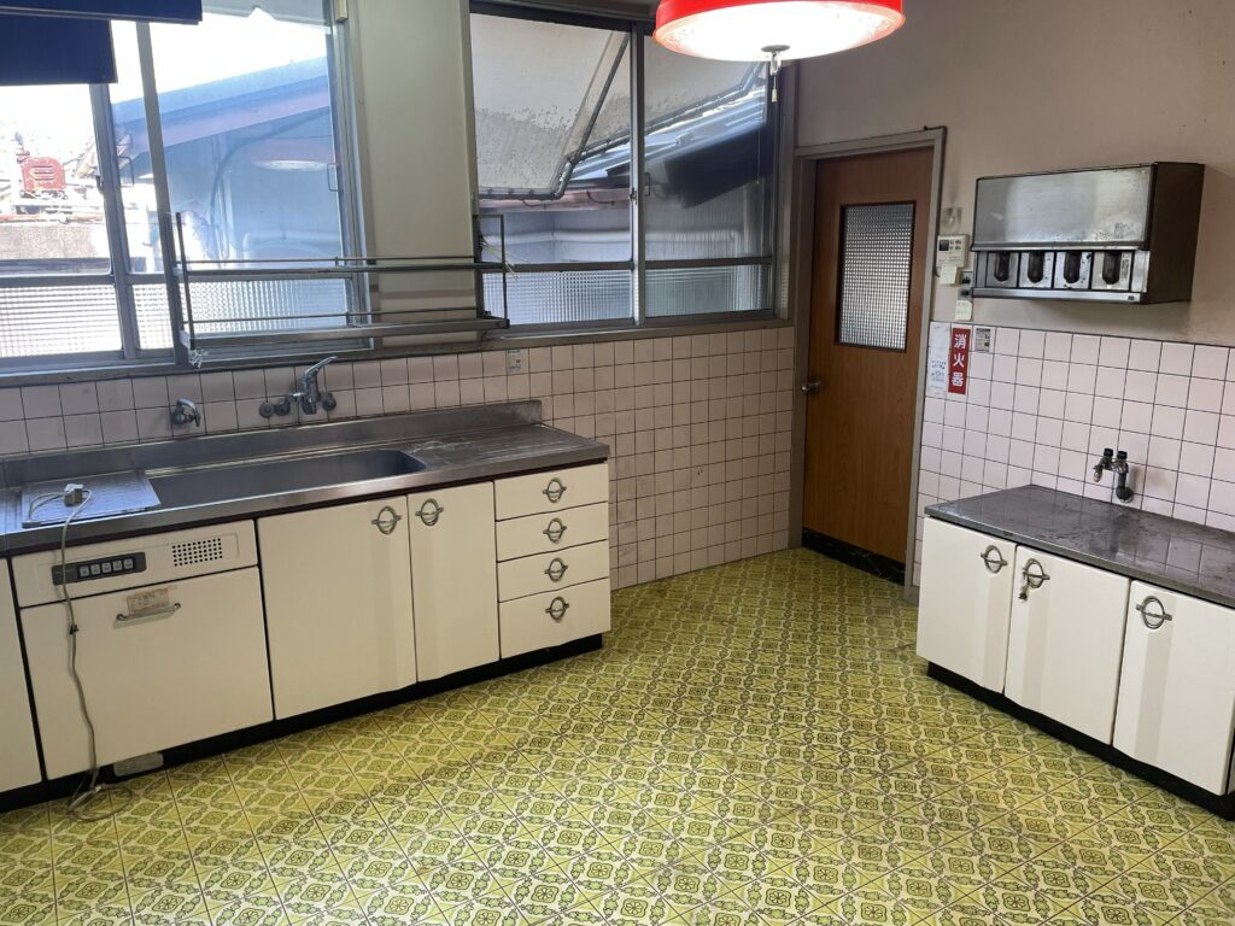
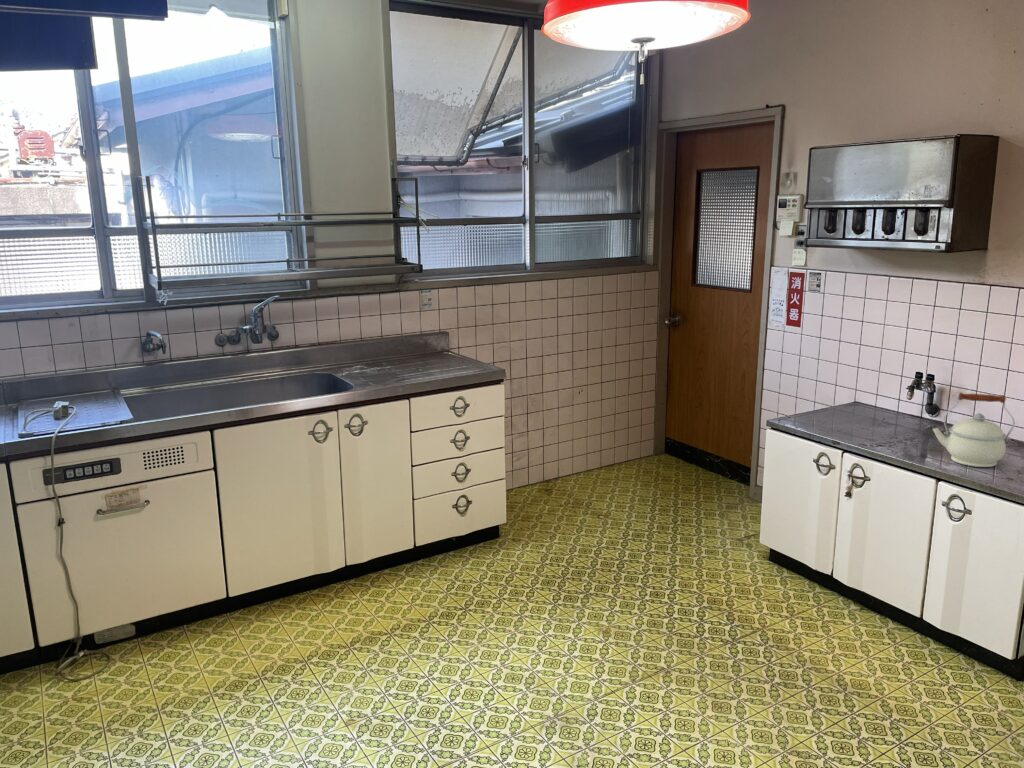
+ kettle (972, 427)
